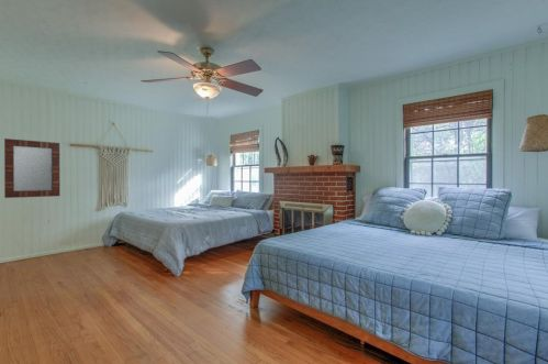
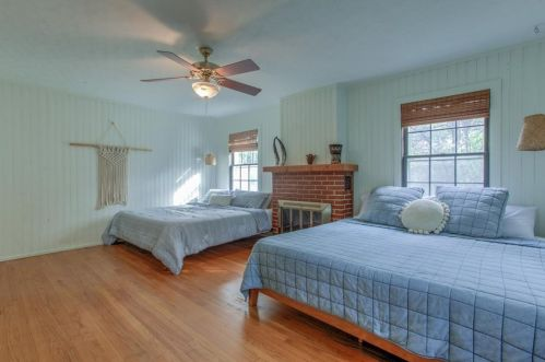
- home mirror (33, 168)
